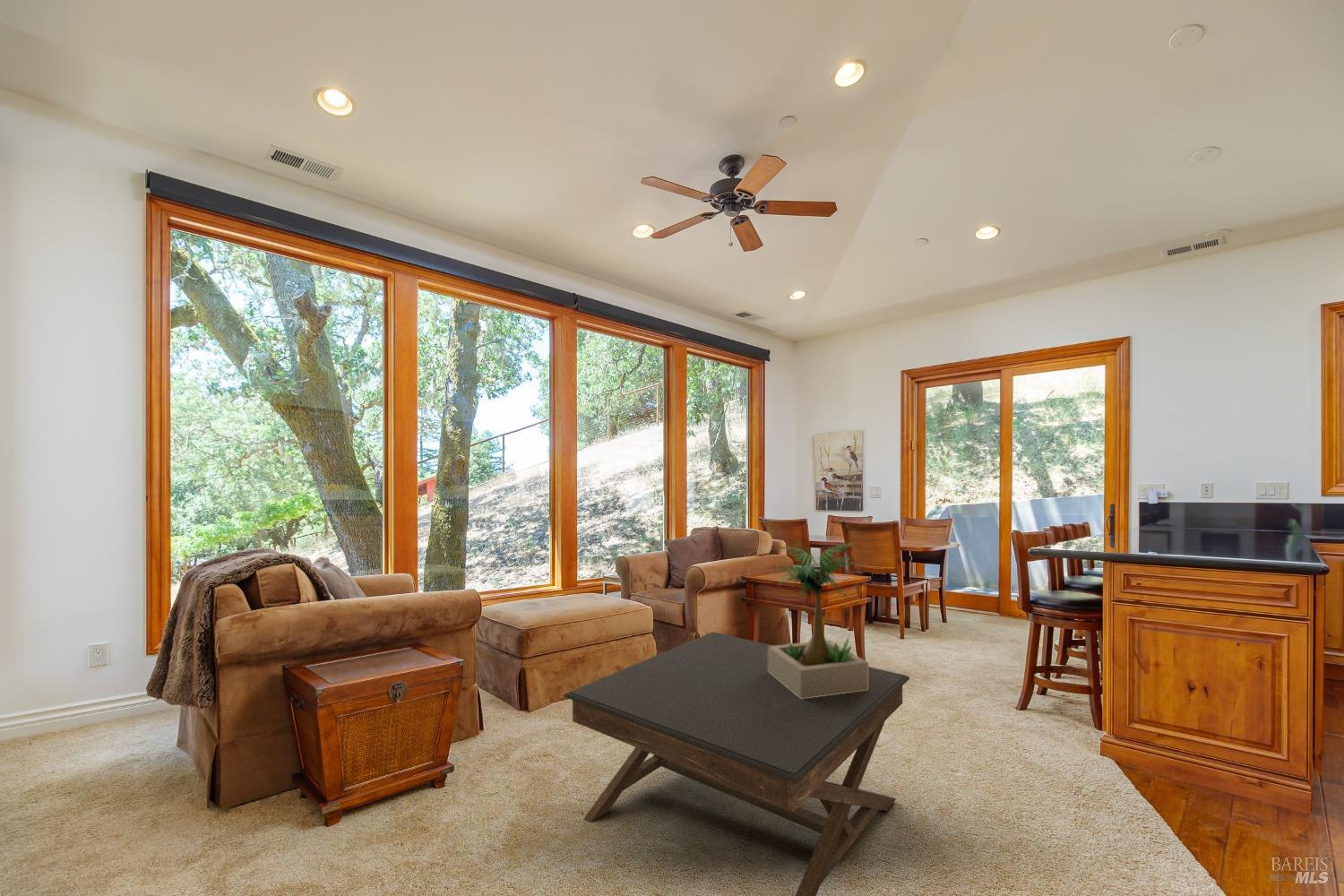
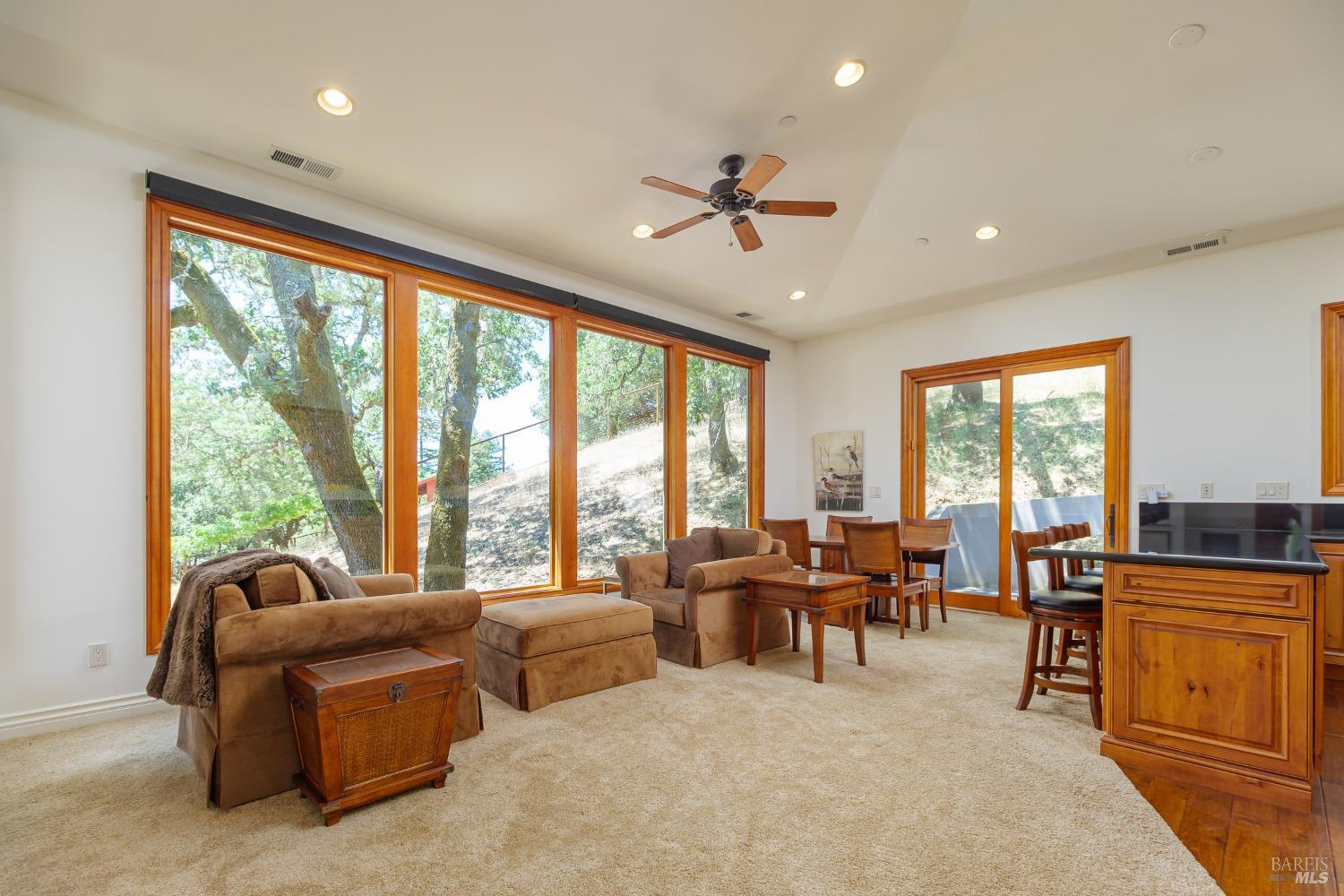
- potted plant (821, 611)
- coffee table (742, 746)
